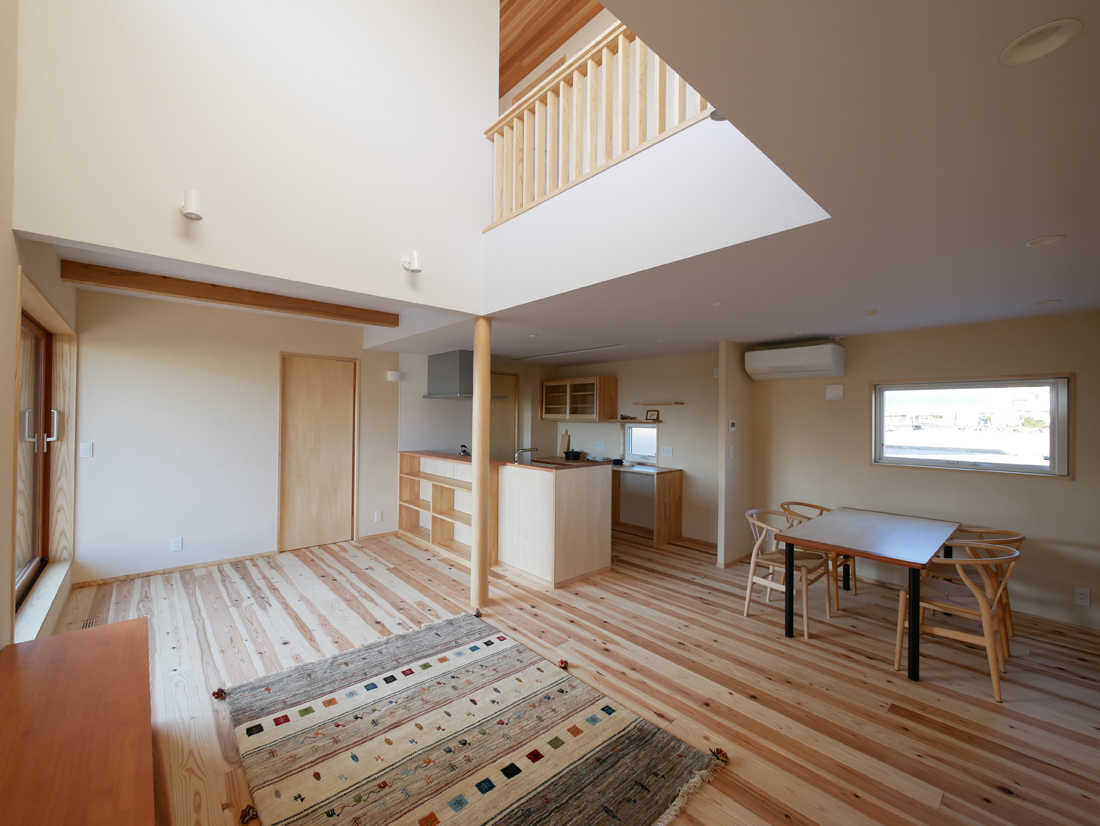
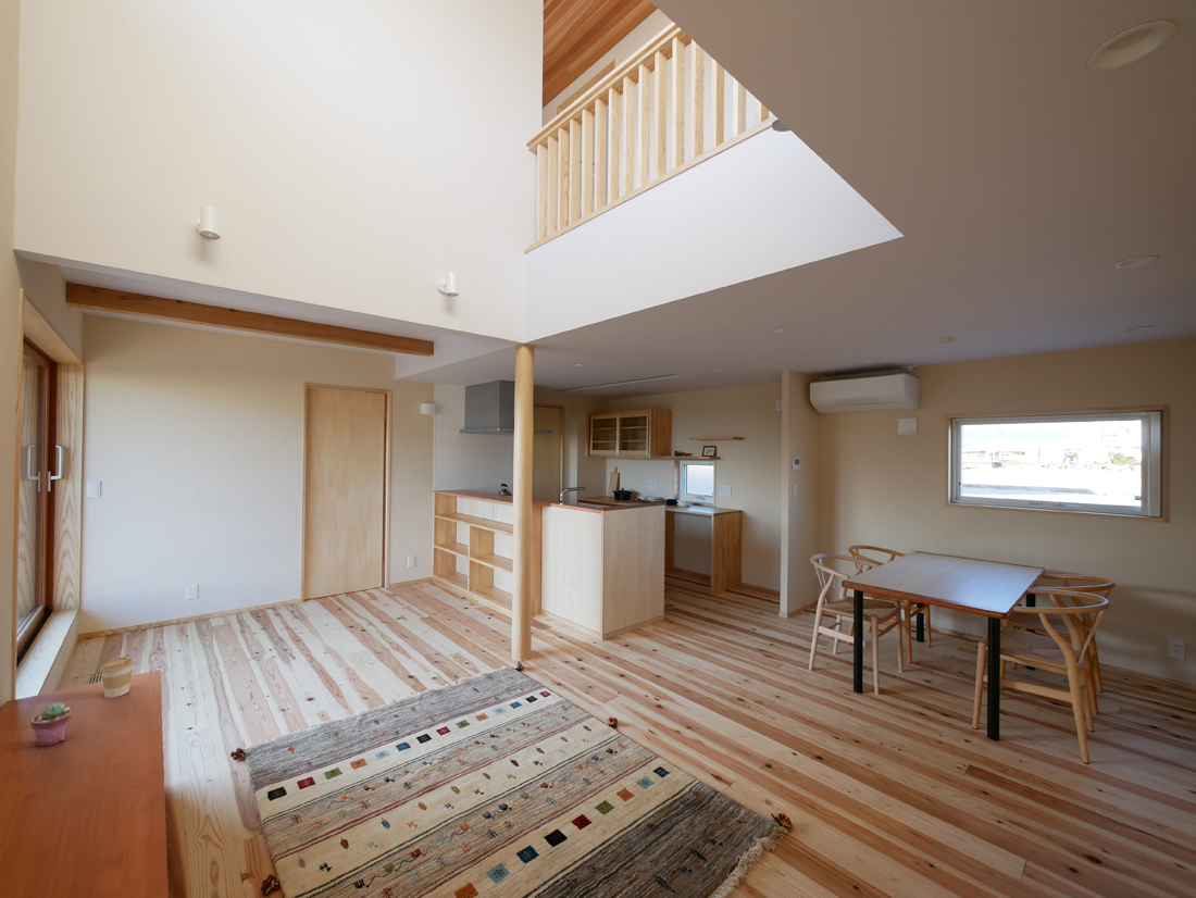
+ potted succulent (51, 722)
+ coffee cup (116, 676)
